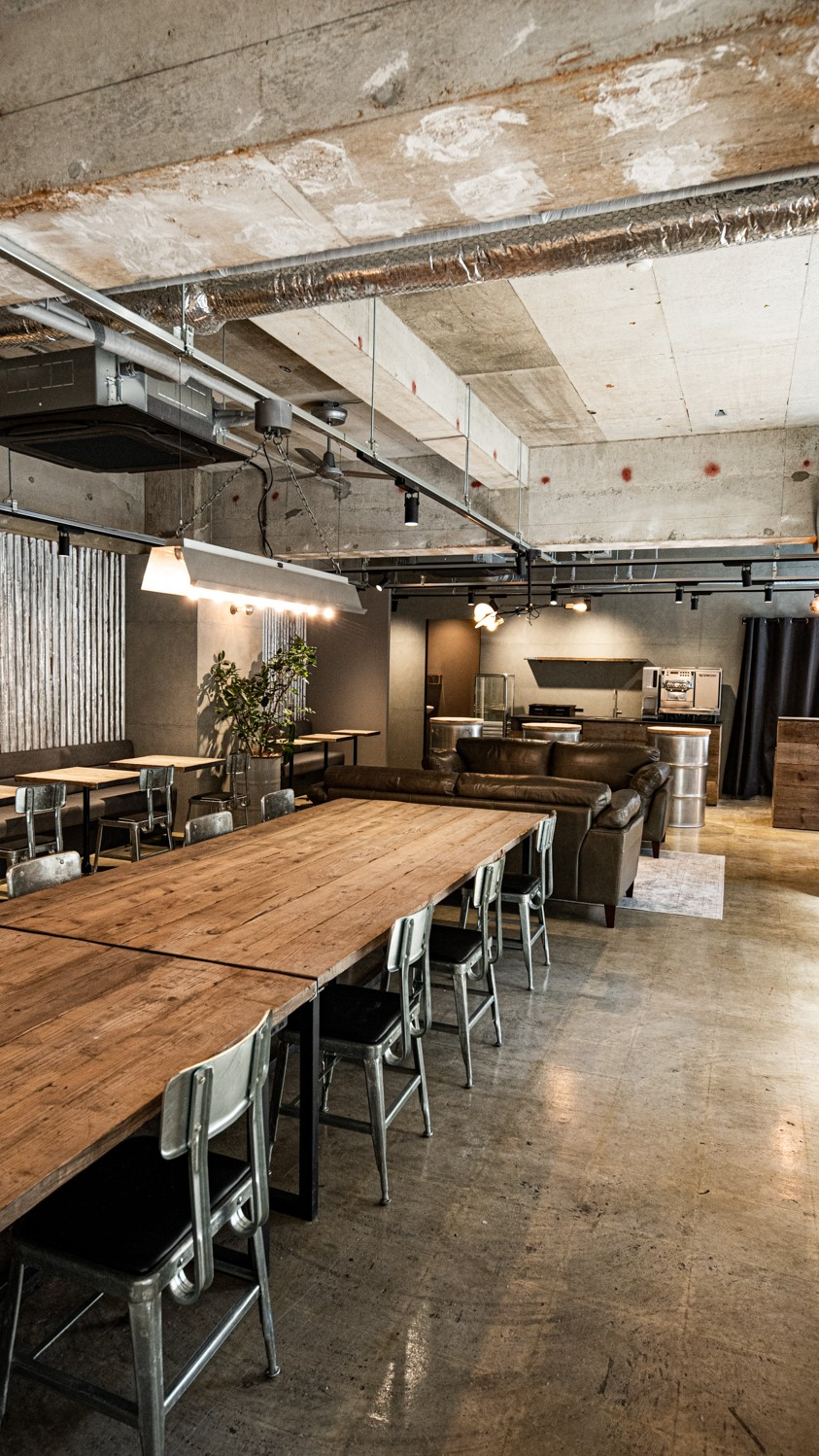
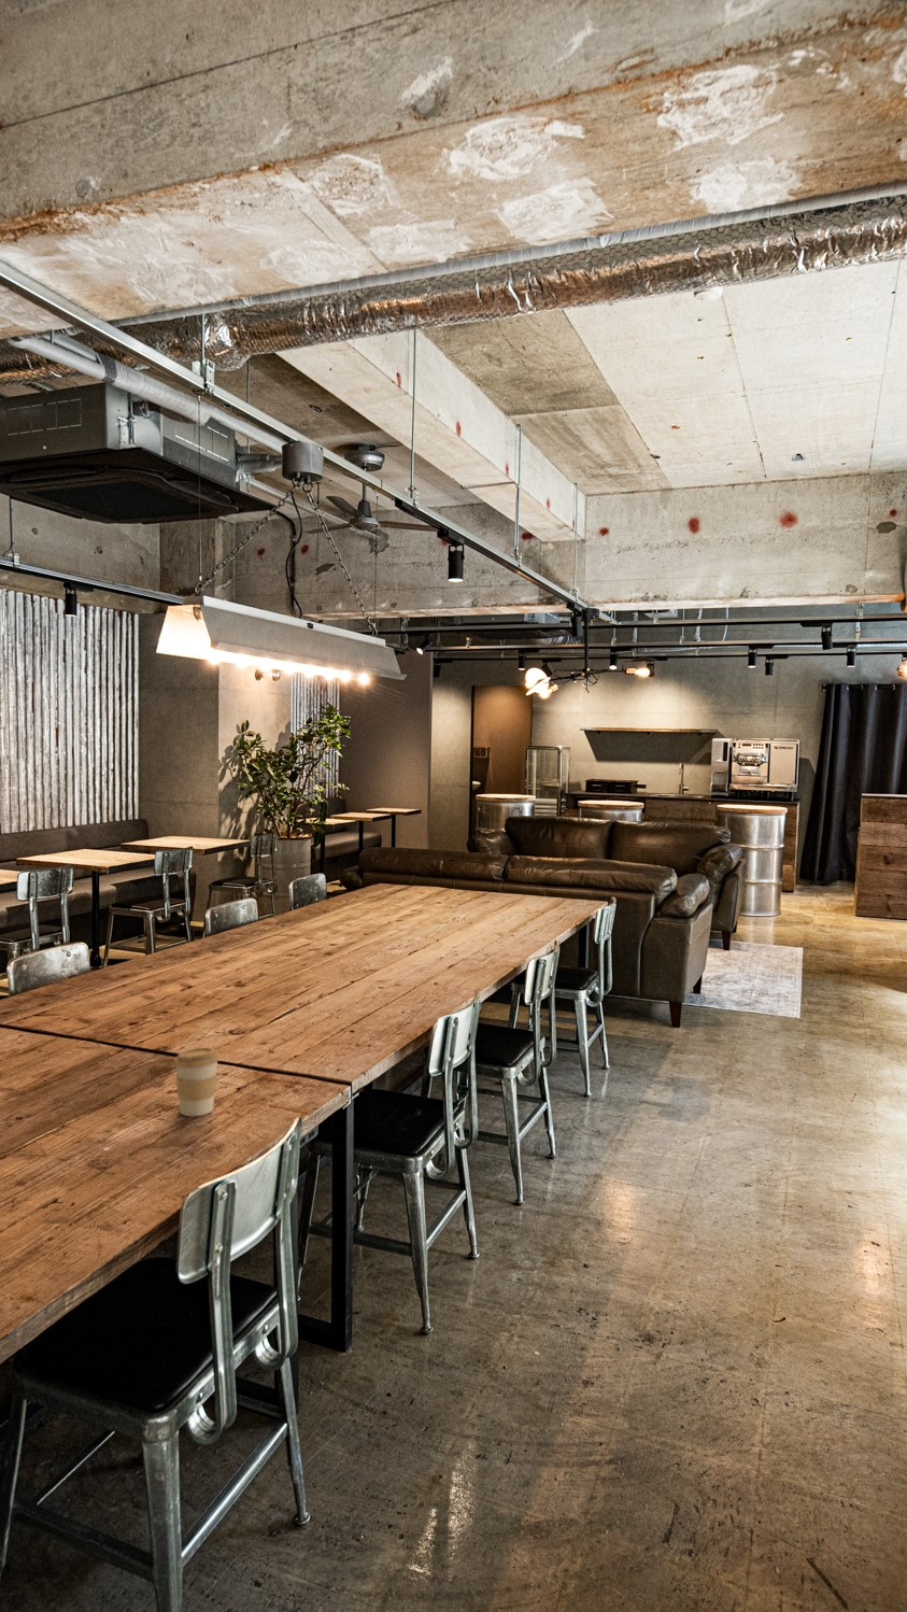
+ coffee cup (196, 1079)
